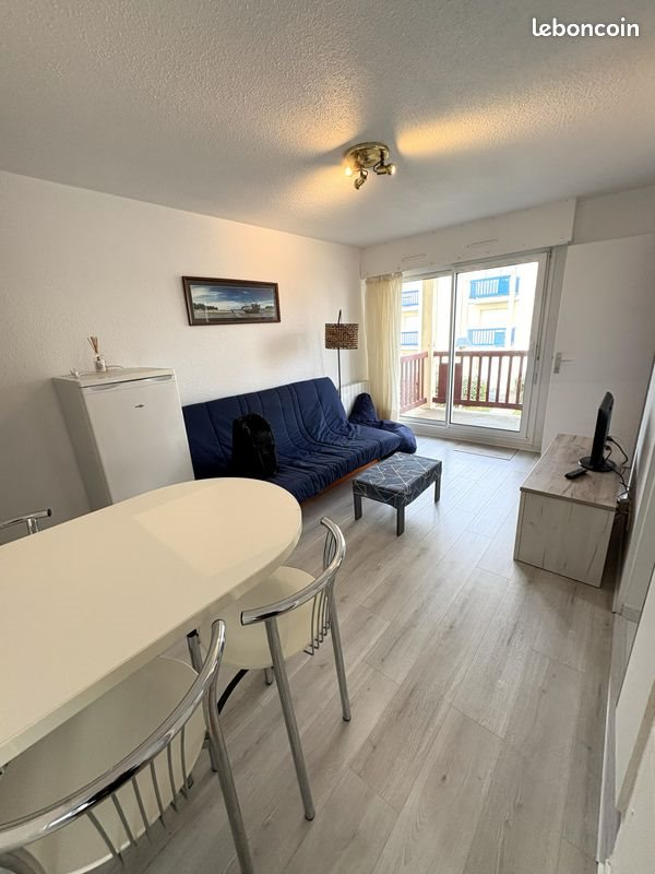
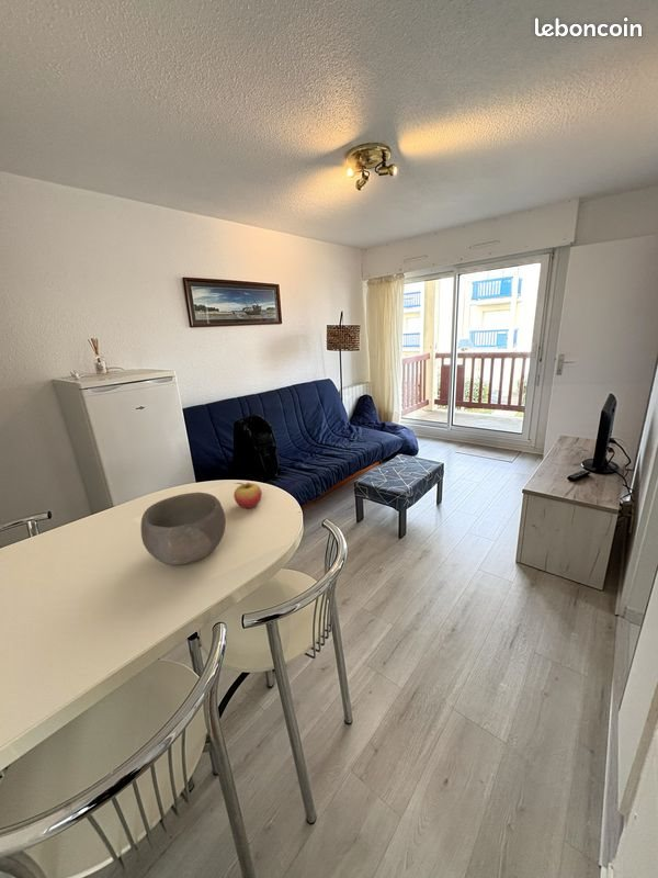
+ bowl (186, 531)
+ fruit (247, 493)
